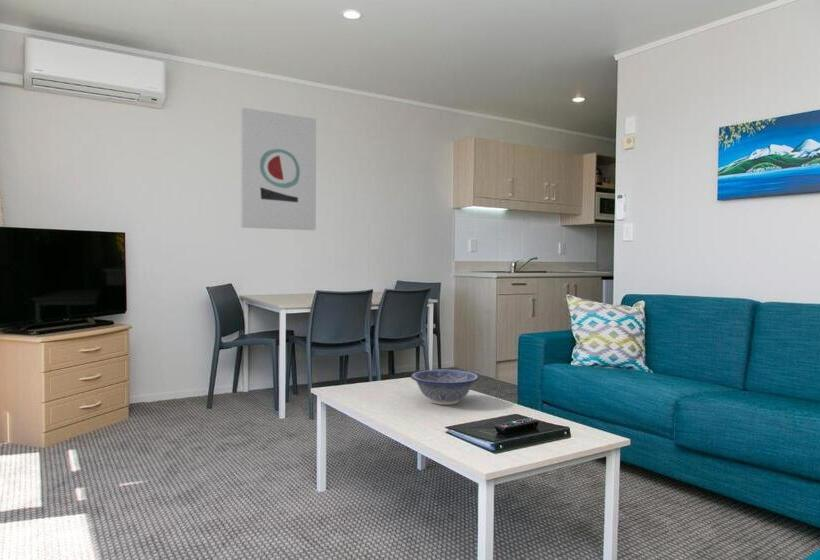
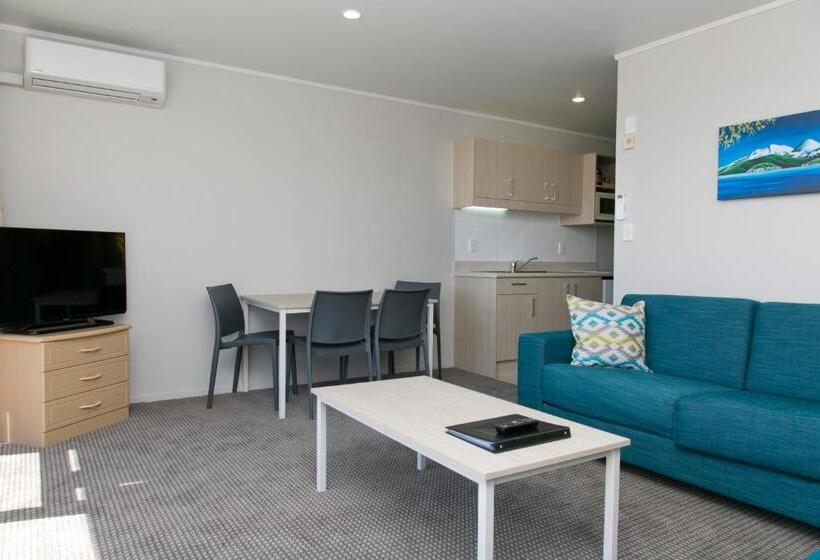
- decorative bowl (444, 388)
- wall art (279, 171)
